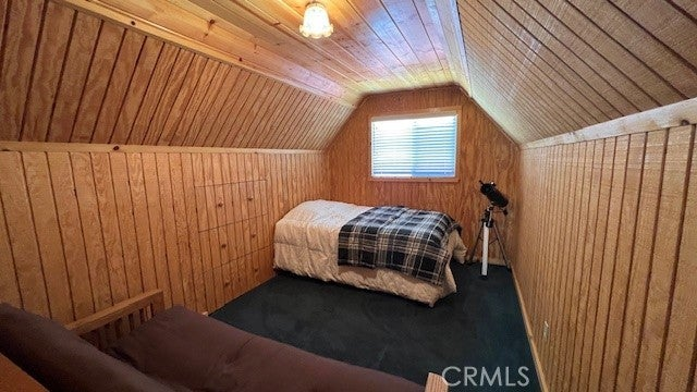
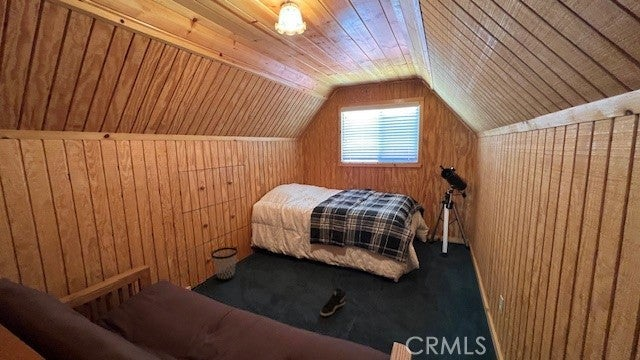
+ sneaker (332, 299)
+ wastebasket (224, 265)
